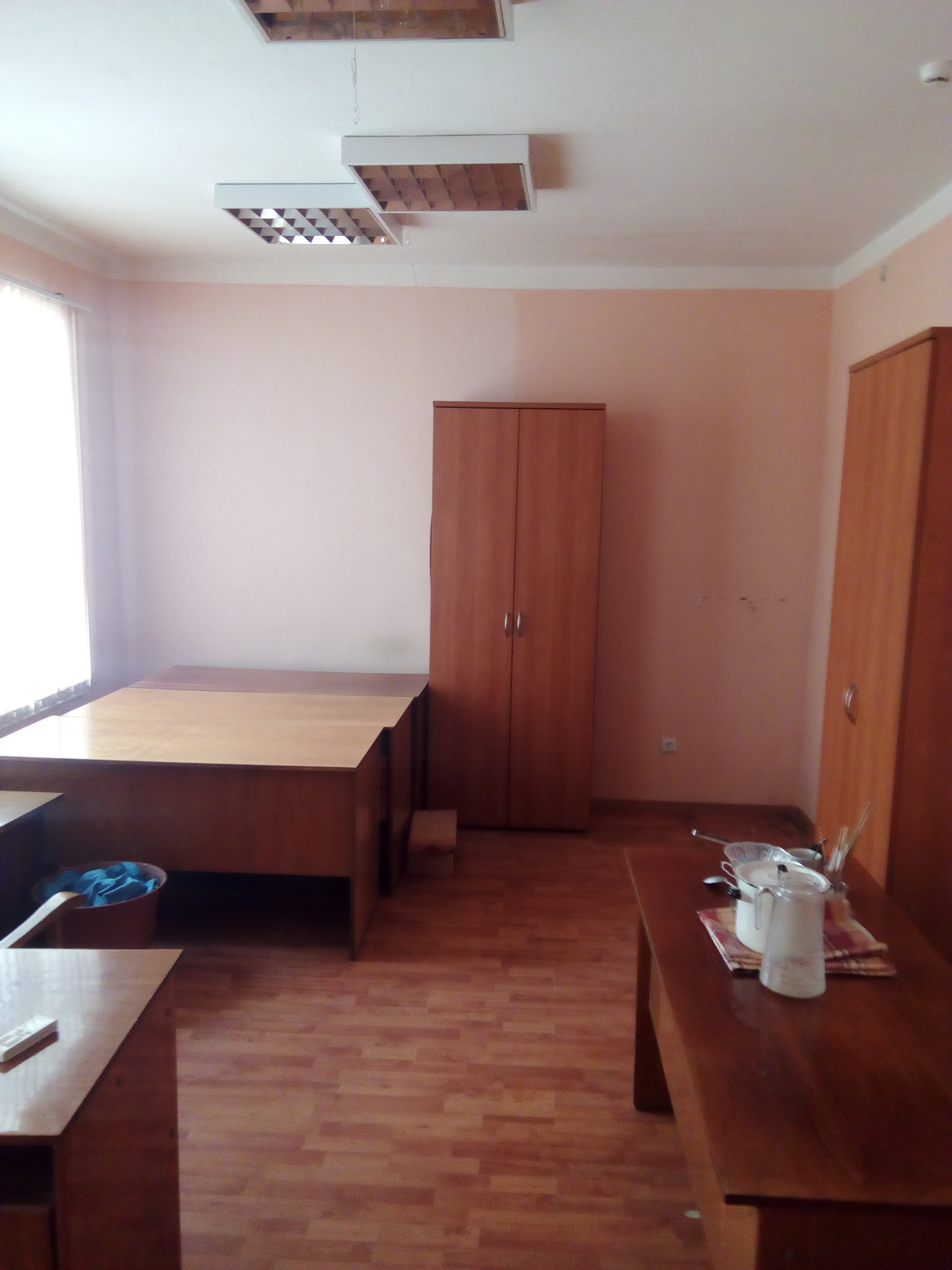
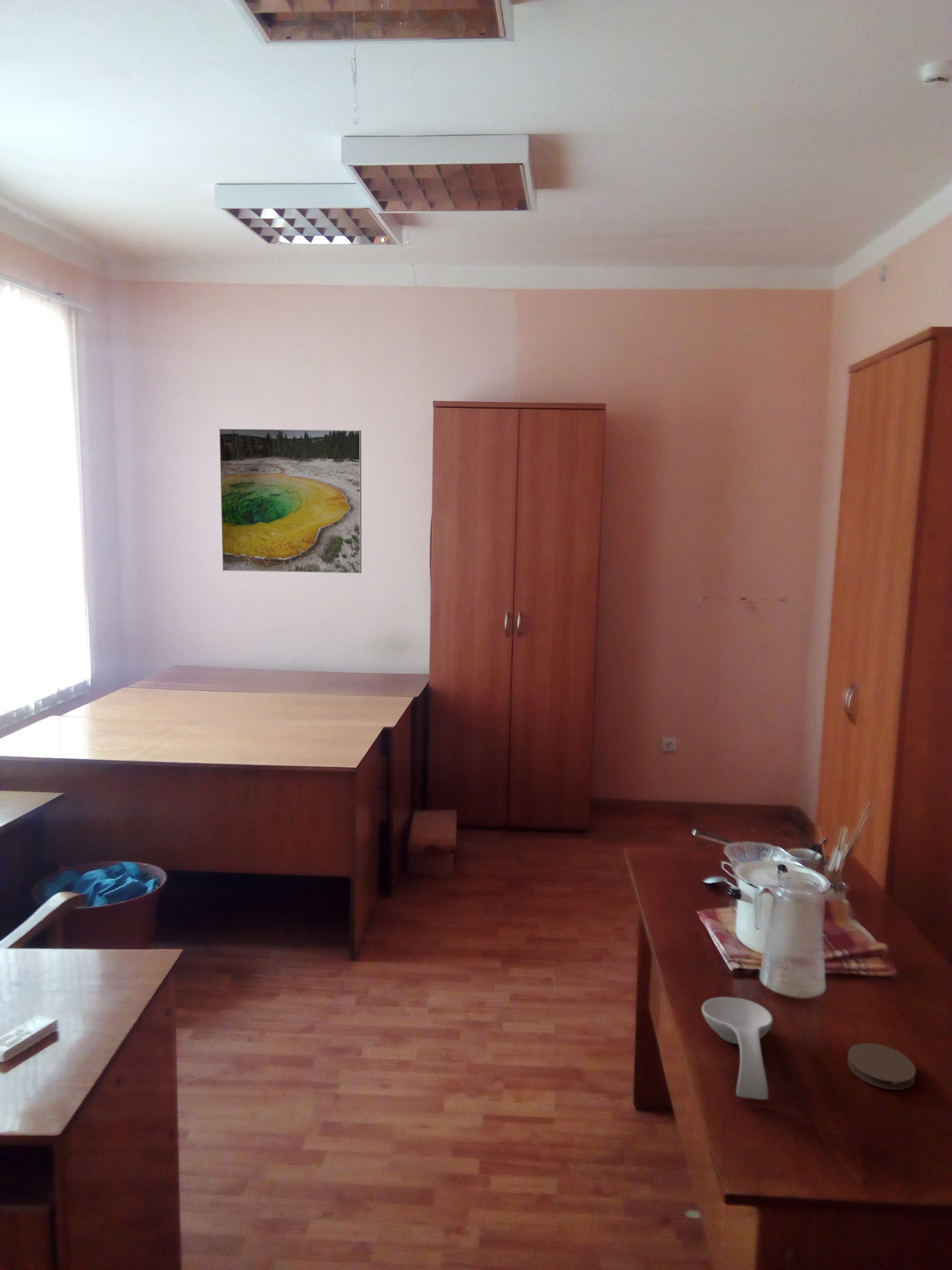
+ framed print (291, 502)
+ coaster (881, 1065)
+ spoon rest (742, 1034)
